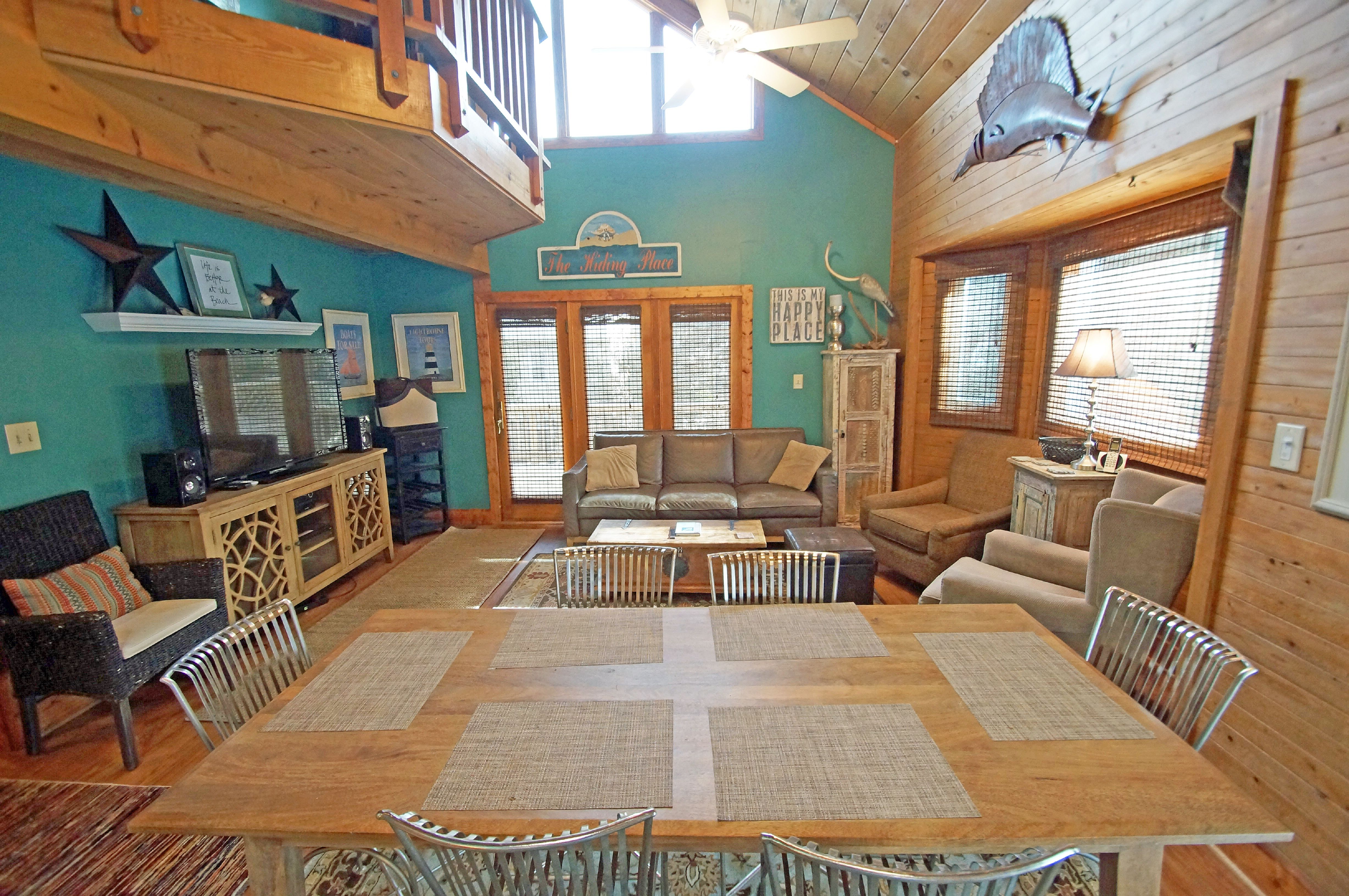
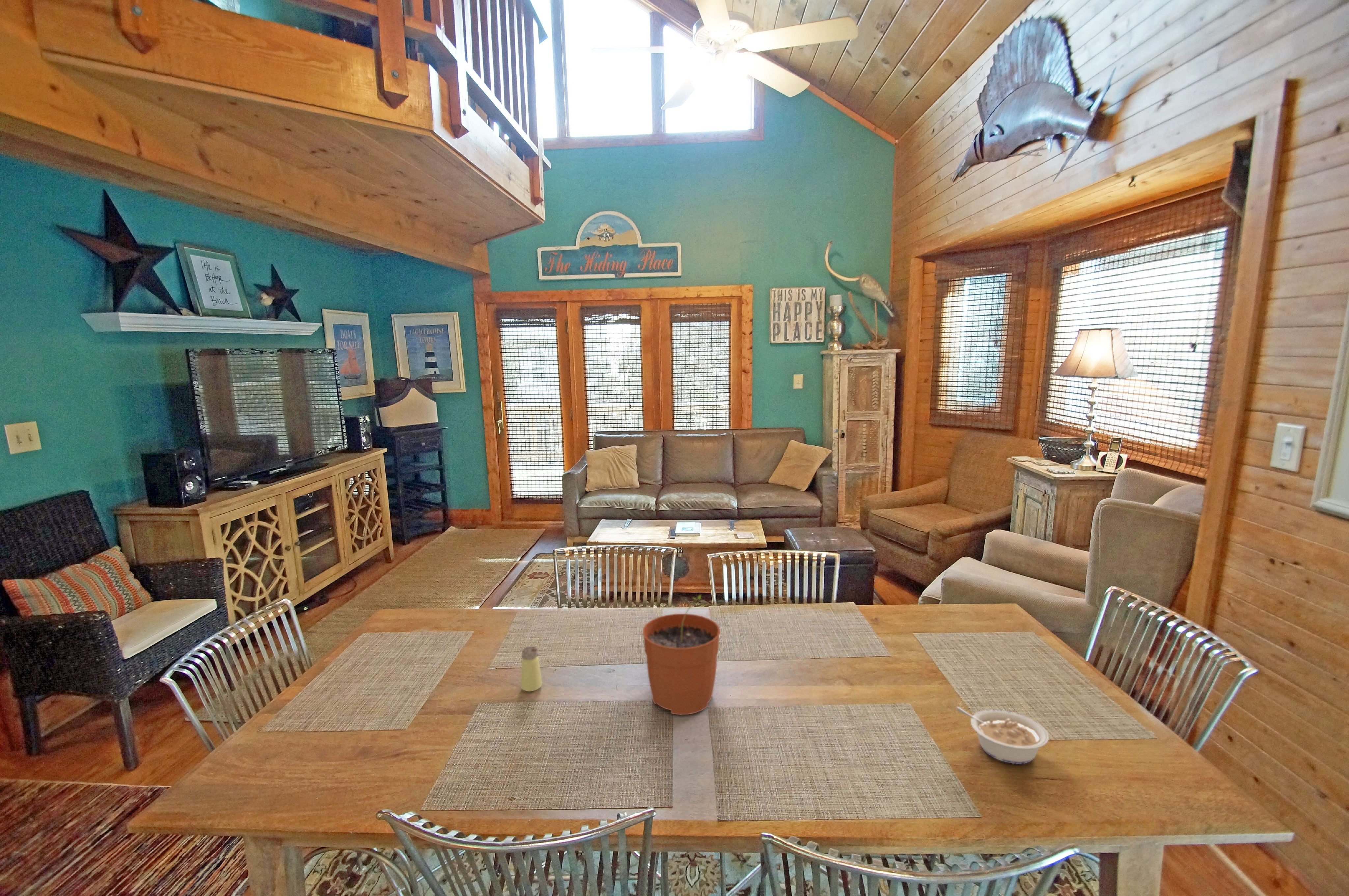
+ plant pot (681, 646)
+ legume (1005, 737)
+ saltshaker (531, 668)
